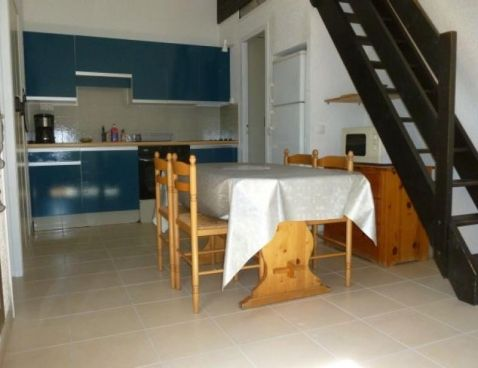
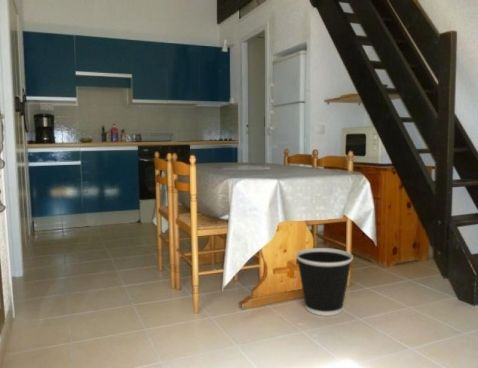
+ wastebasket (323, 281)
